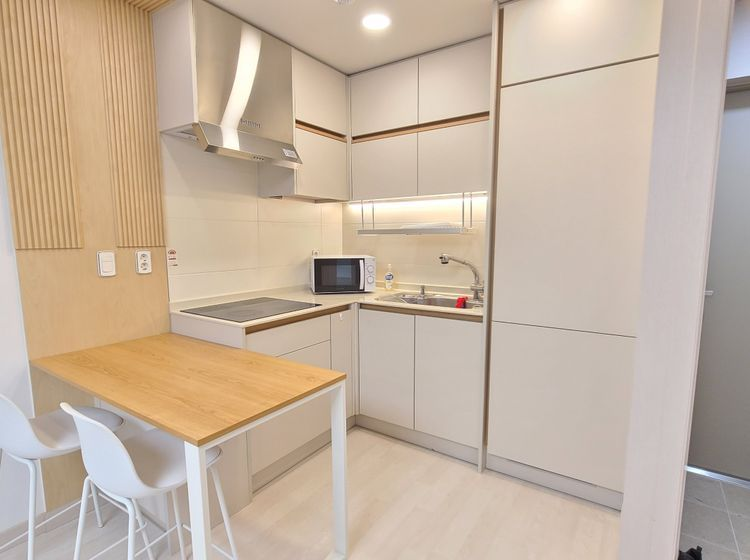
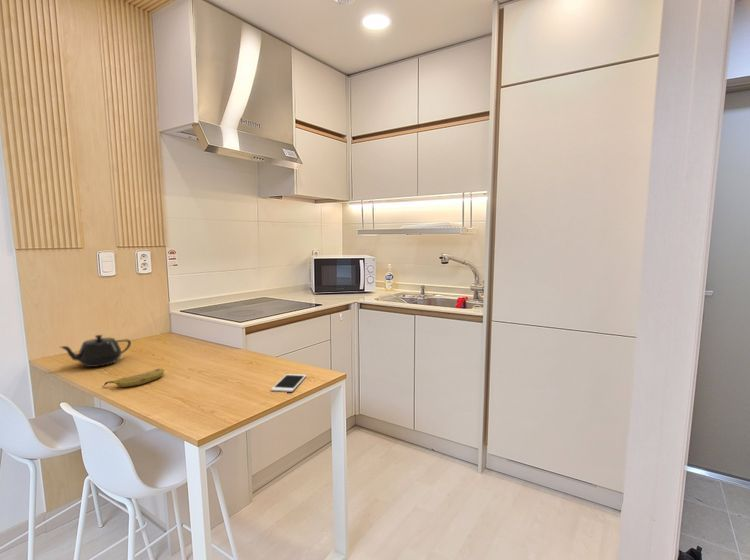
+ fruit (137, 377)
+ teapot (97, 349)
+ cell phone (289, 382)
